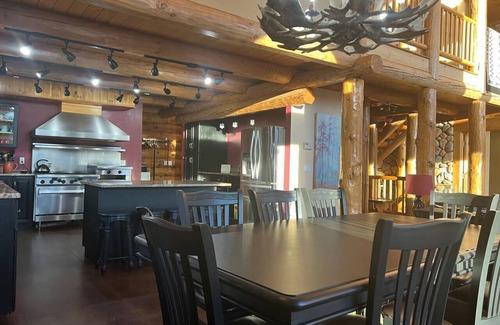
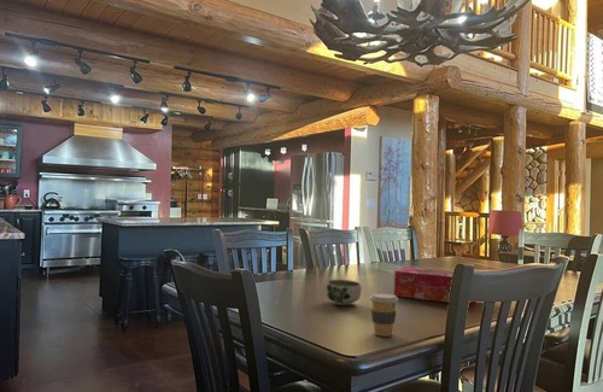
+ coffee cup (382, 314)
+ bowl (343, 292)
+ tissue box (434, 285)
